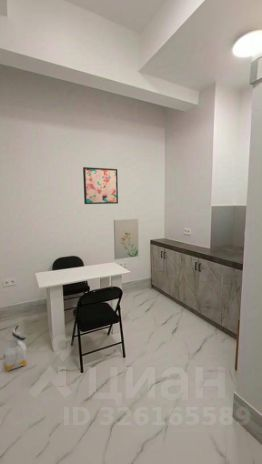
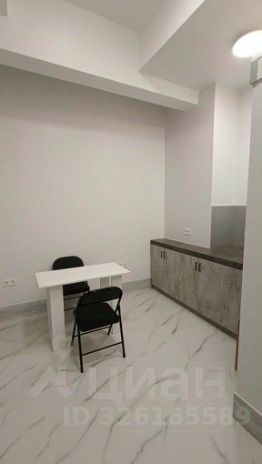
- bag (15, 344)
- wall art (101, 186)
- wall art (126, 238)
